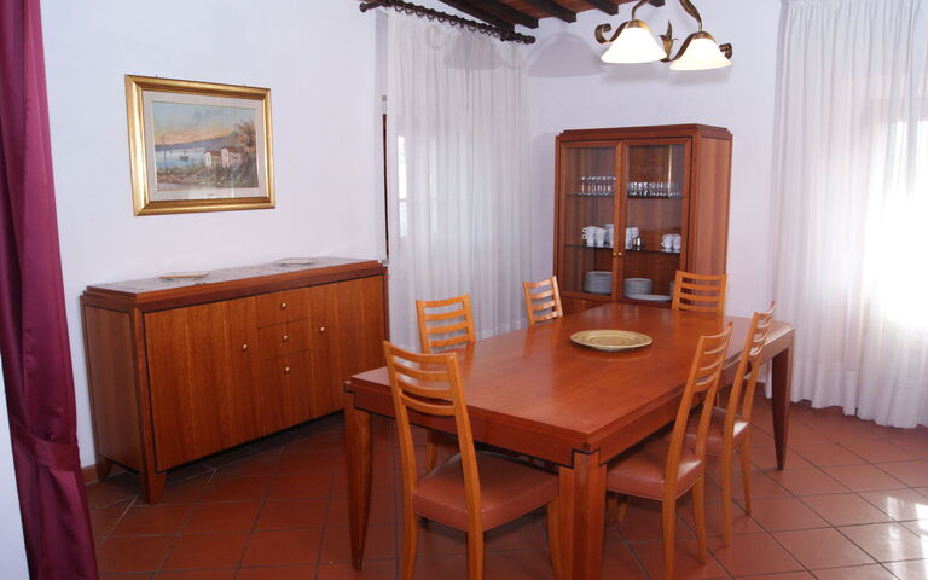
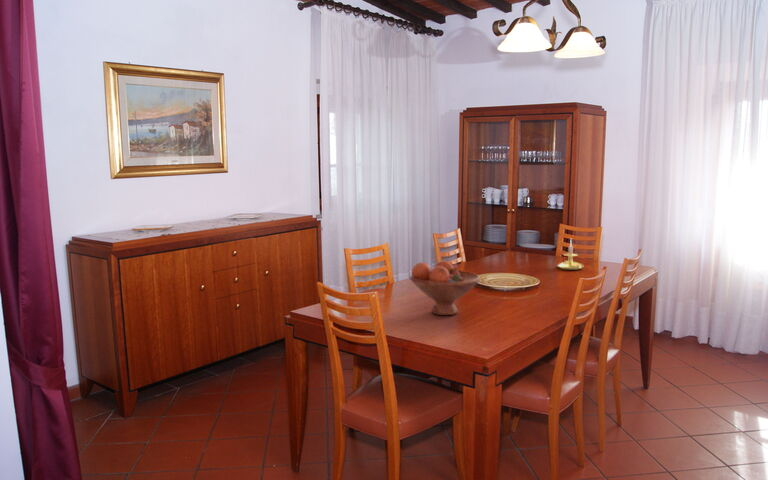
+ candle holder (569, 253)
+ fruit bowl (444, 287)
